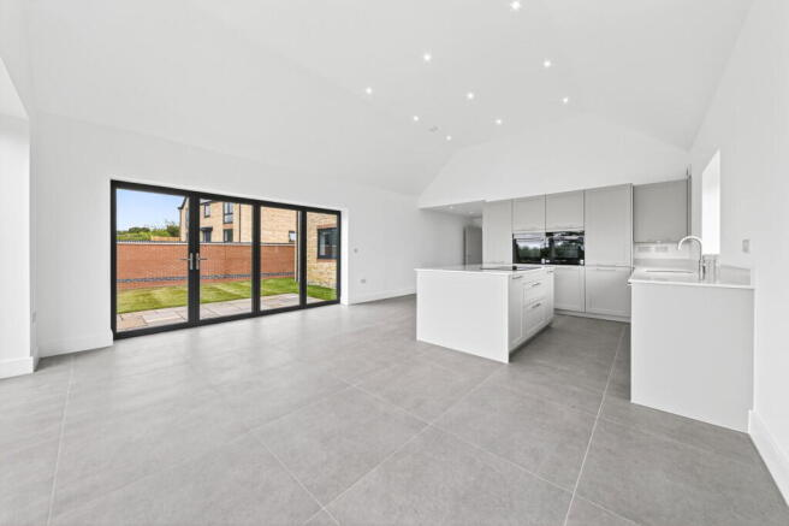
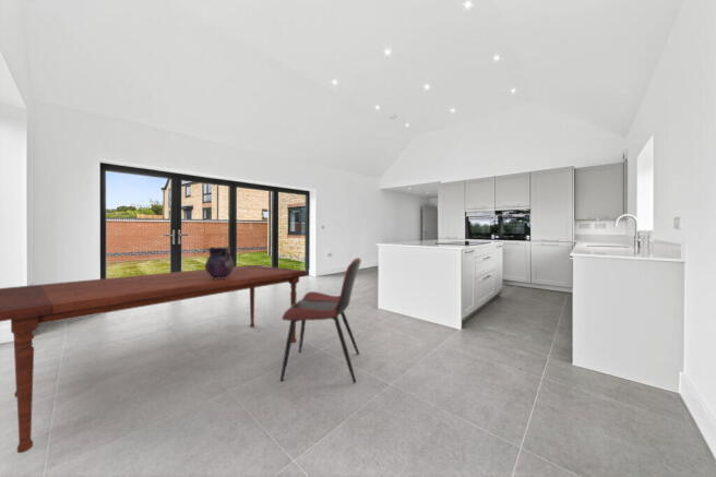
+ dining table (183, 299)
+ dining chair (323, 312)
+ vase (219, 262)
